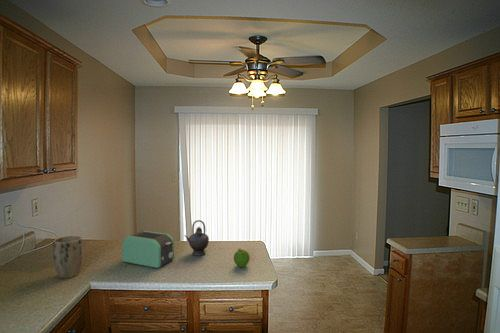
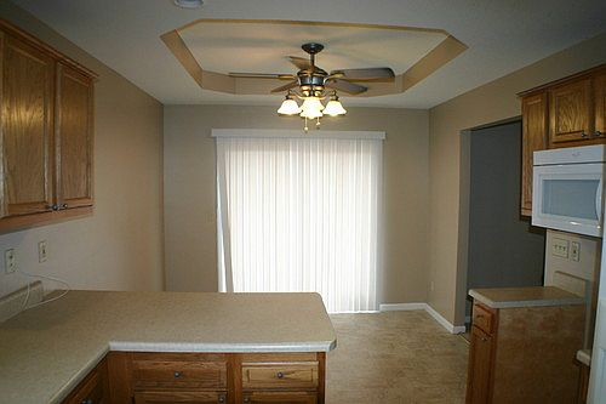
- fruit (241, 257)
- toaster (148, 248)
- plant pot (68, 257)
- teapot (196, 237)
